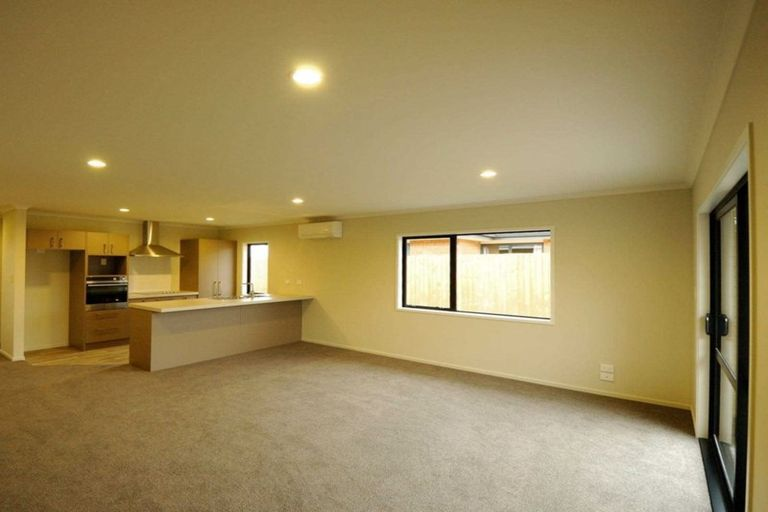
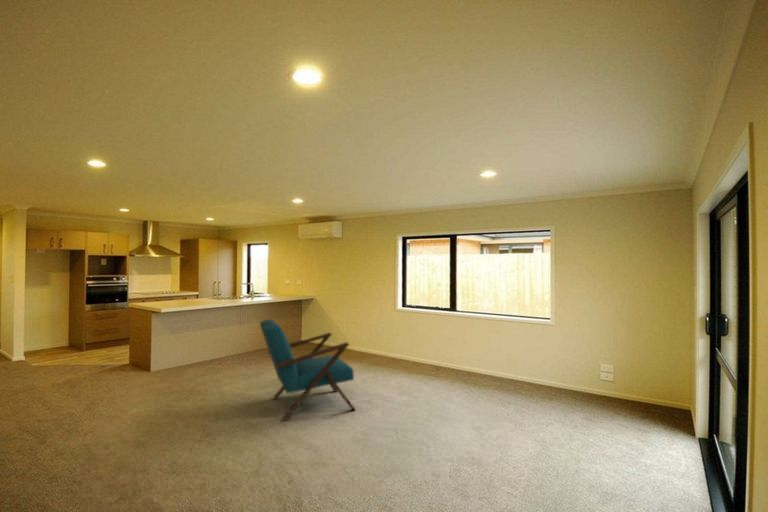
+ armchair (305, 362)
